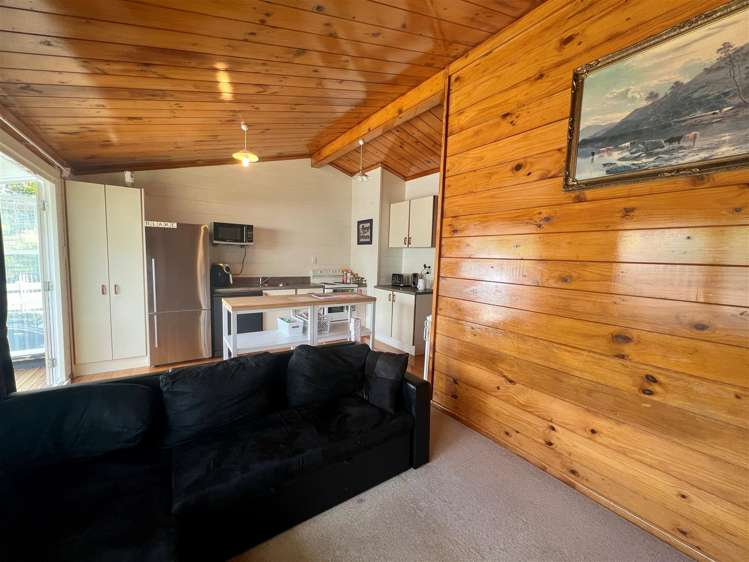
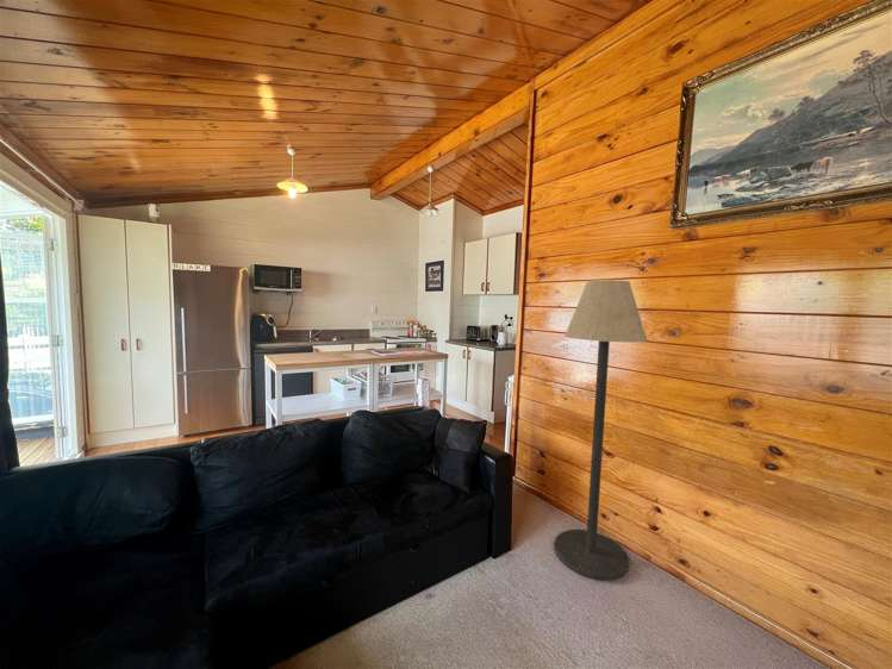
+ floor lamp (598, 421)
